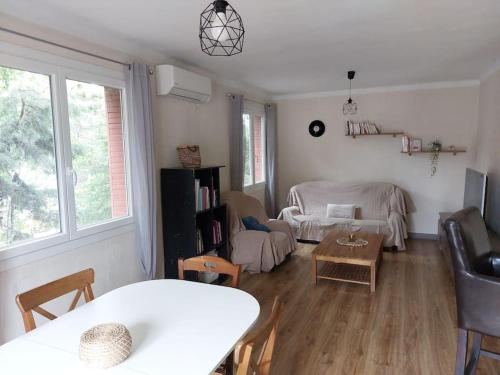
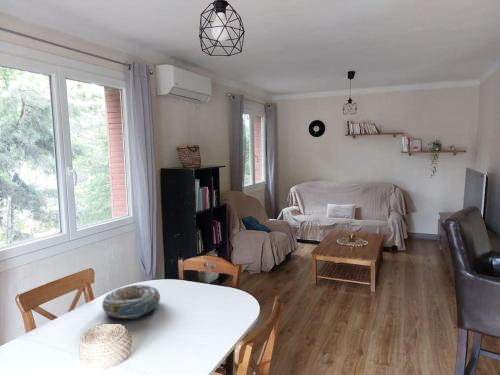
+ decorative bowl (131, 300)
